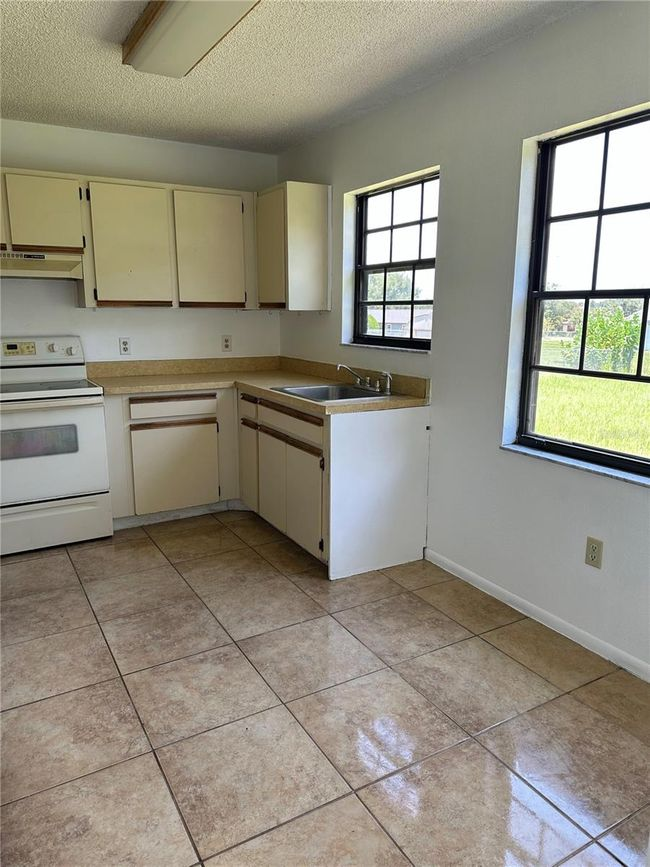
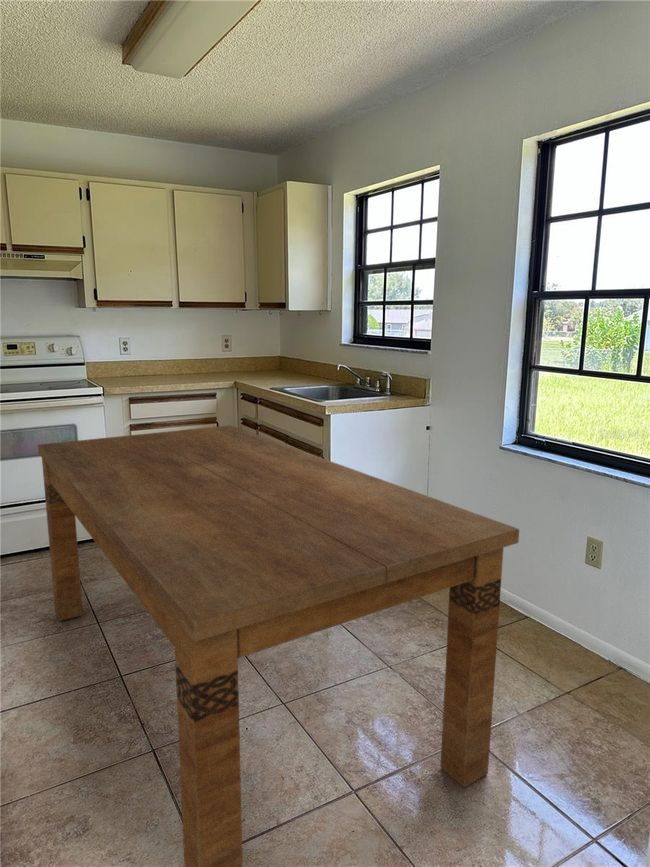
+ dining table (223, 580)
